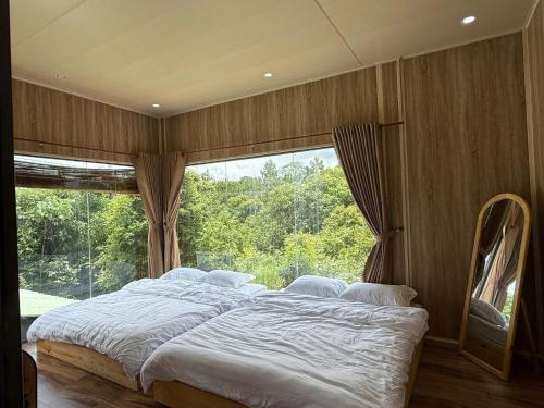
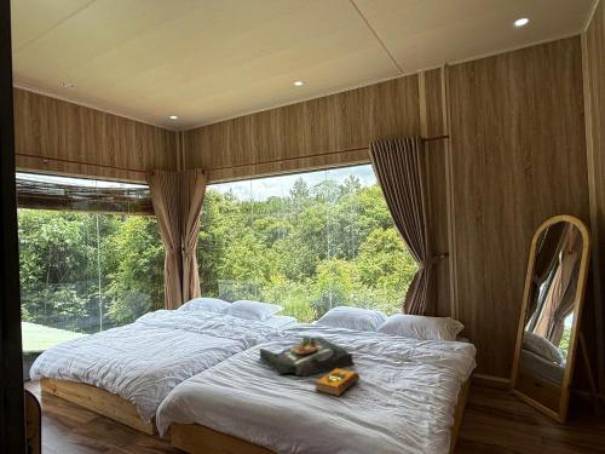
+ hardback book (338, 381)
+ serving tray (305, 349)
